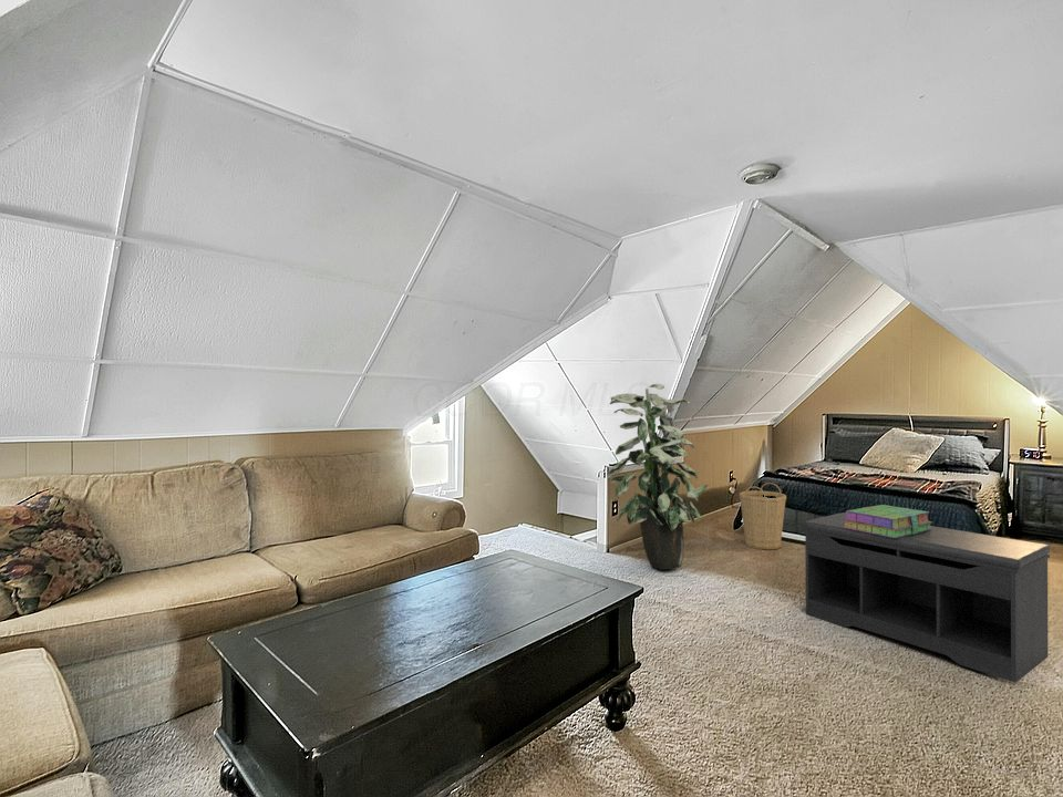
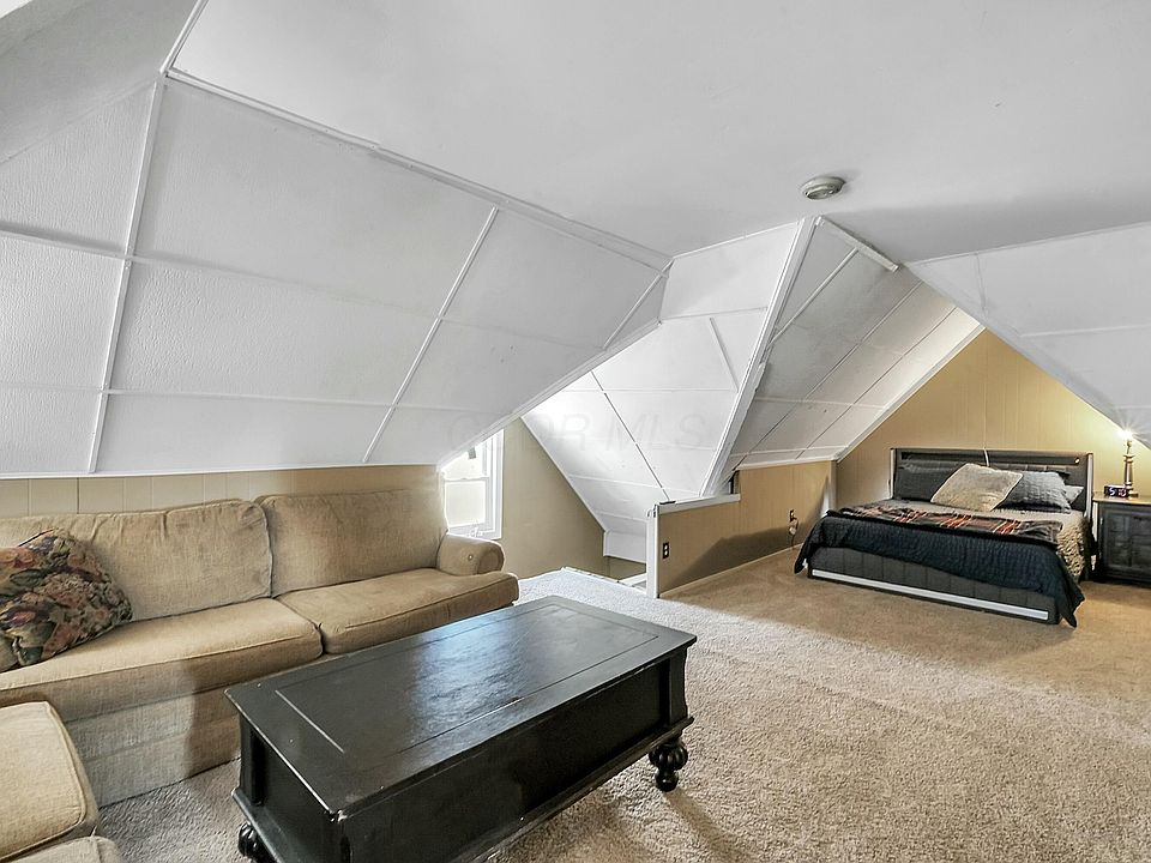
- indoor plant (654, 475)
- basket (762, 515)
- bench (916, 582)
- stack of books (887, 519)
